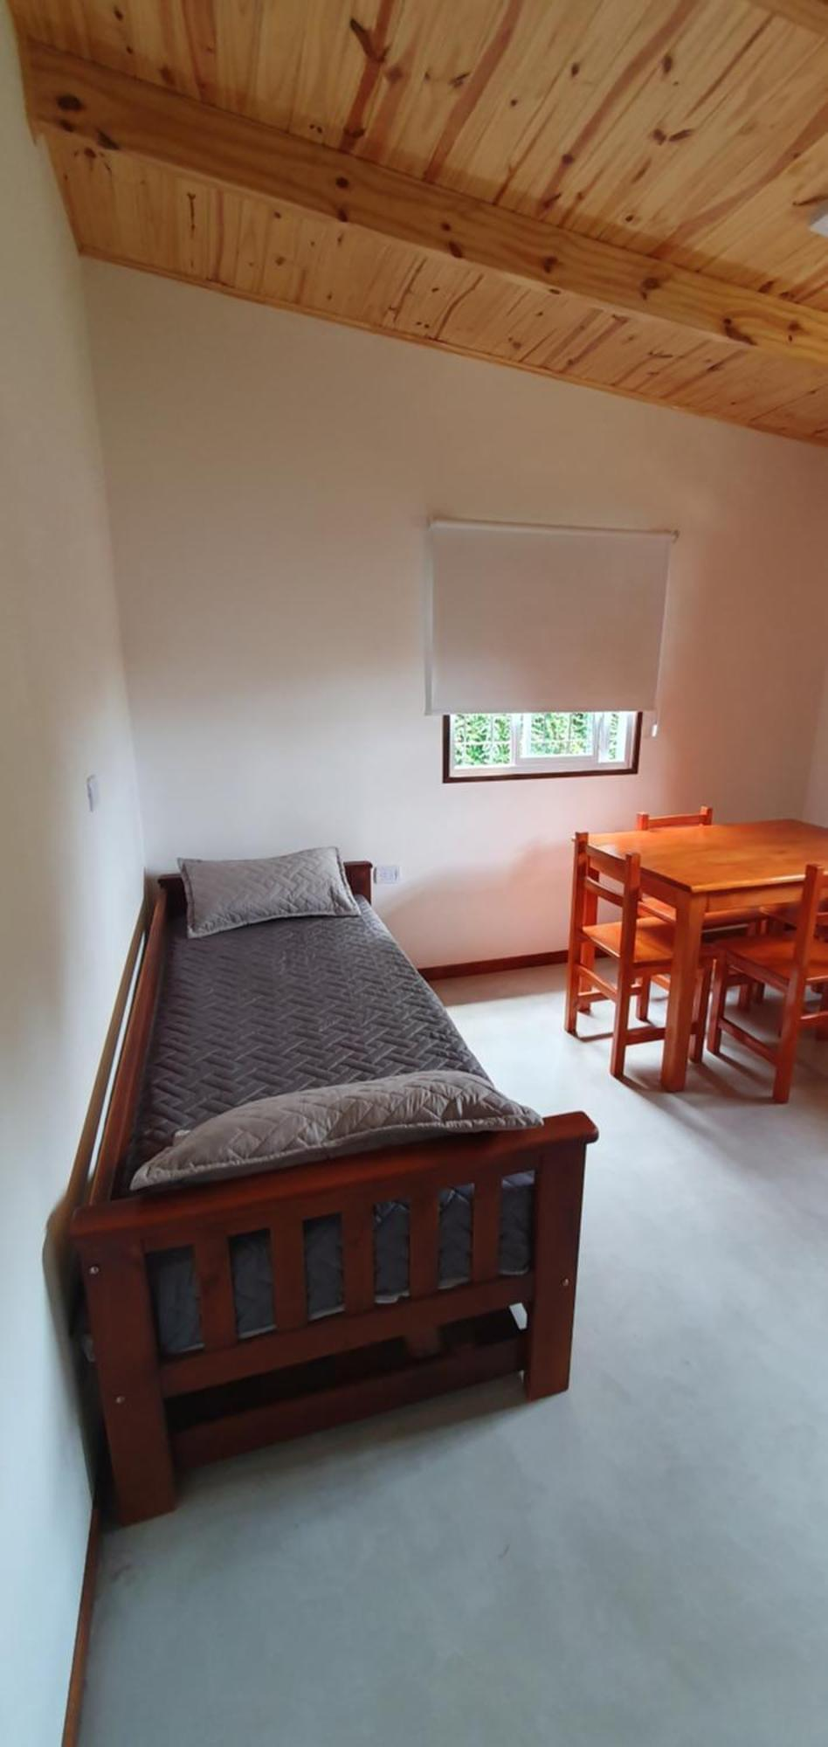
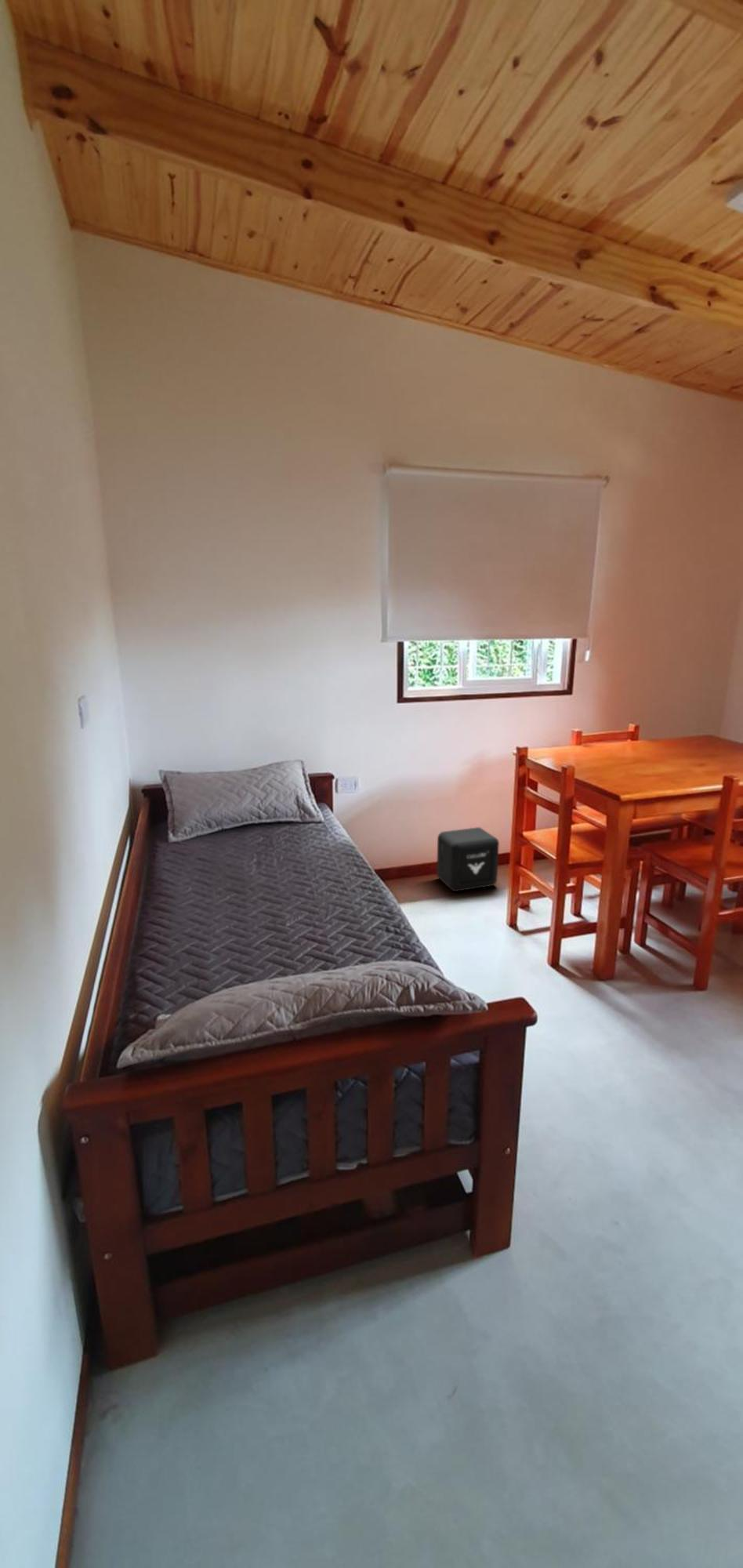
+ air purifier (468, 859)
